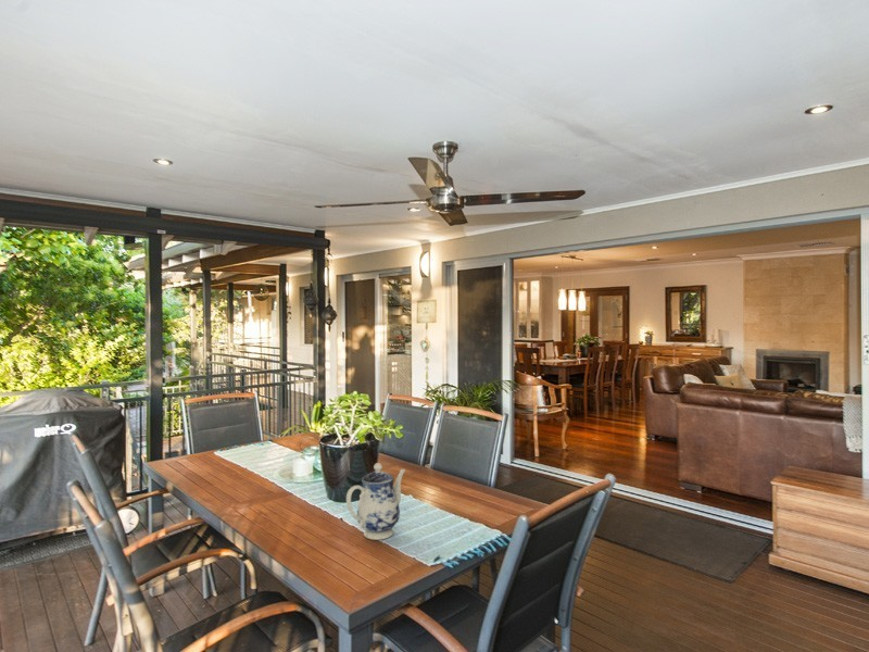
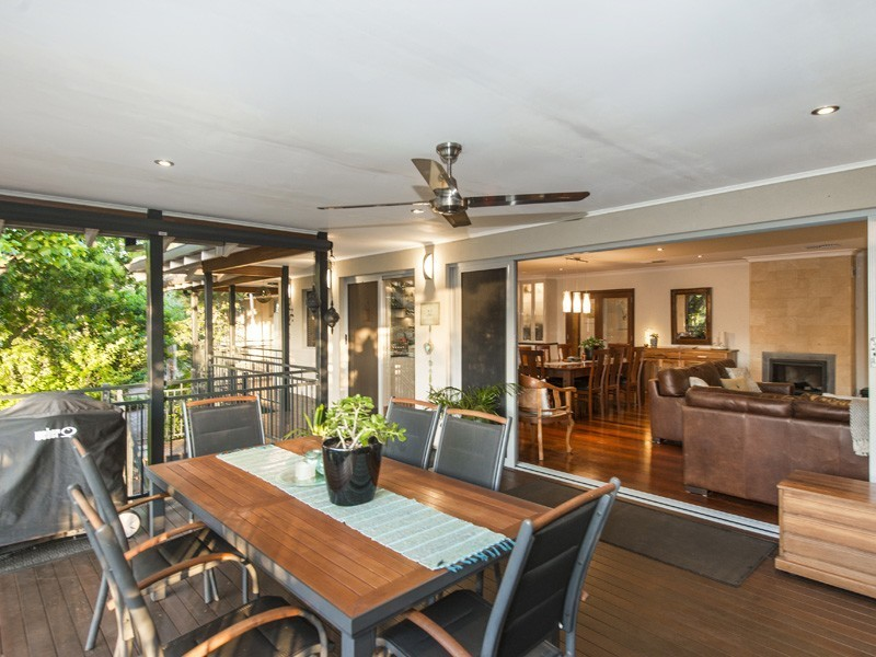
- teapot (378, 498)
